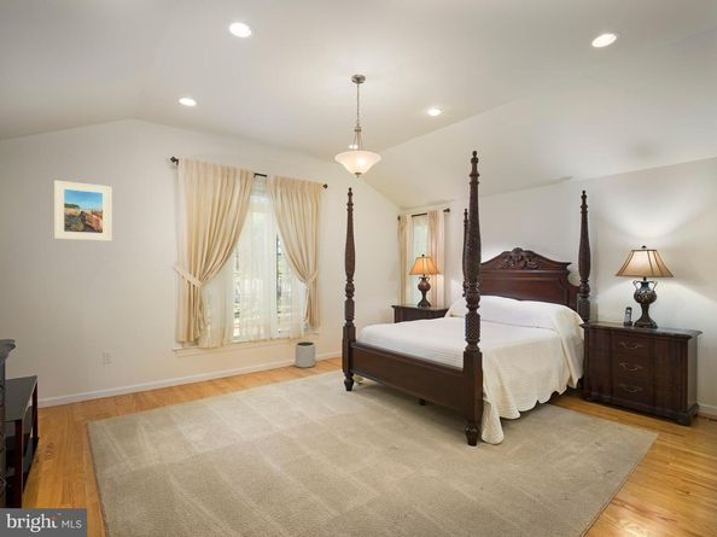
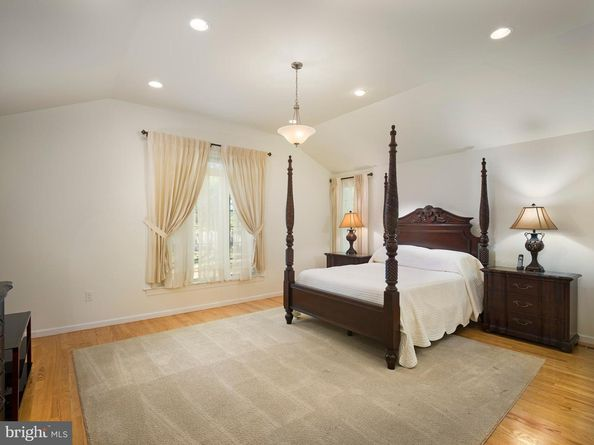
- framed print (83, 211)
- plant pot (305, 354)
